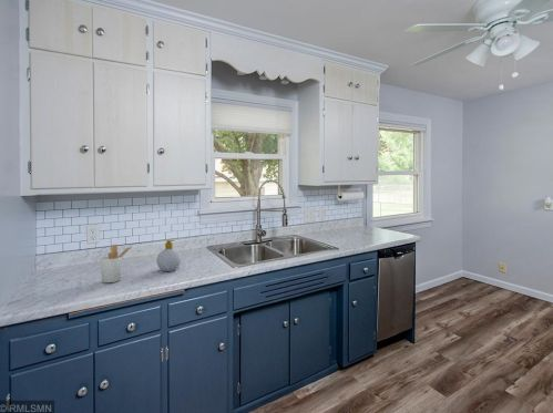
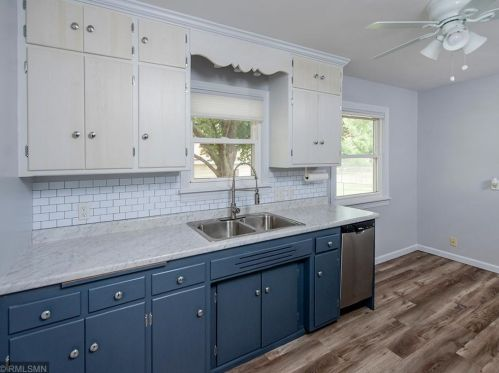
- utensil holder (116, 262)
- soap bottle (168, 255)
